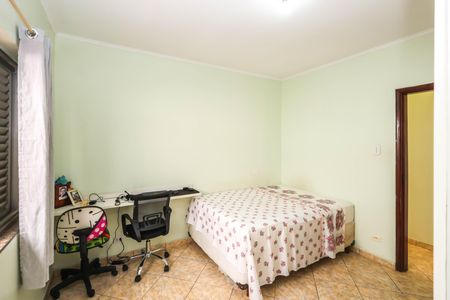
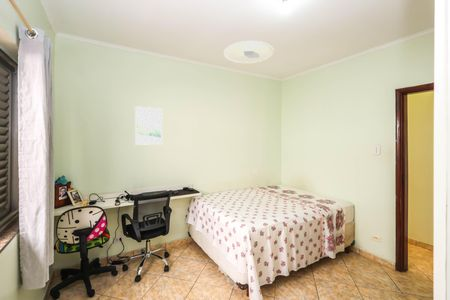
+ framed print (149, 126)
+ ceiling light (248, 50)
